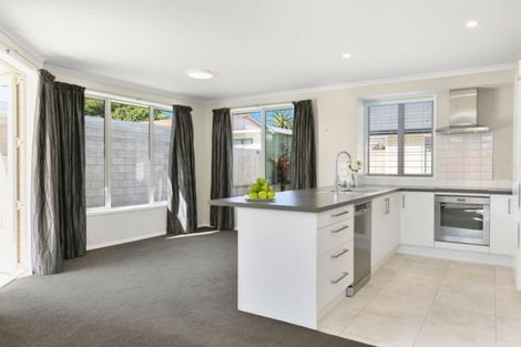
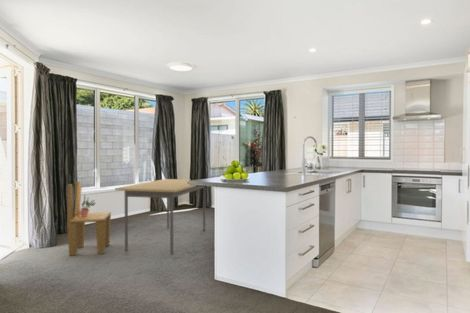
+ potted plant (86, 204)
+ dining table (168, 211)
+ chair (90, 215)
